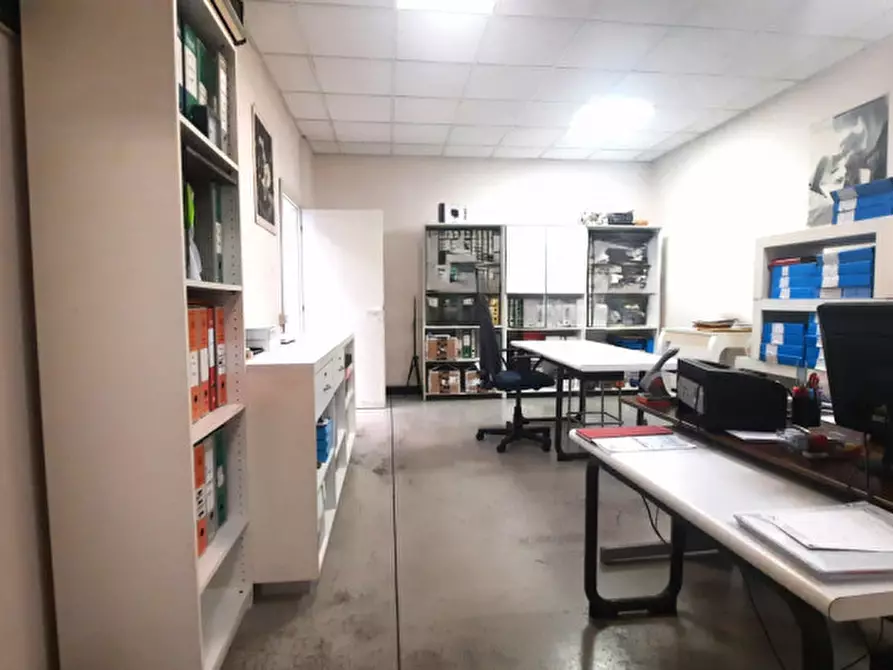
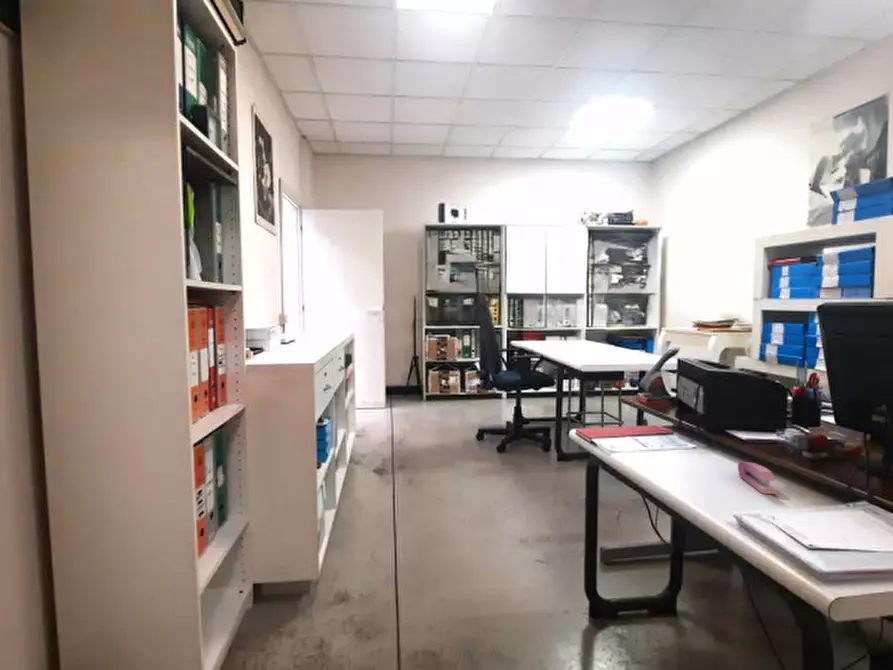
+ stapler (755, 474)
